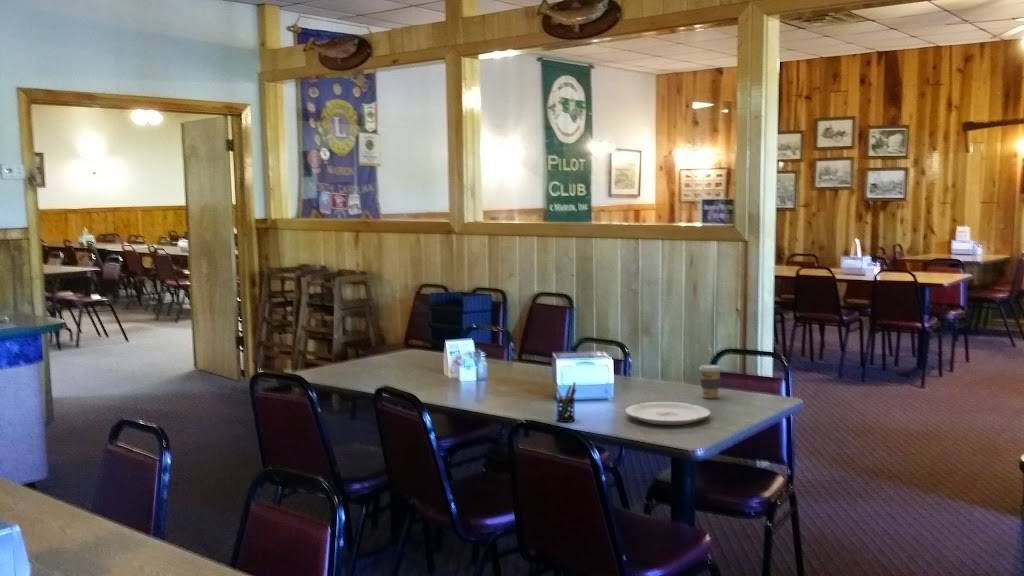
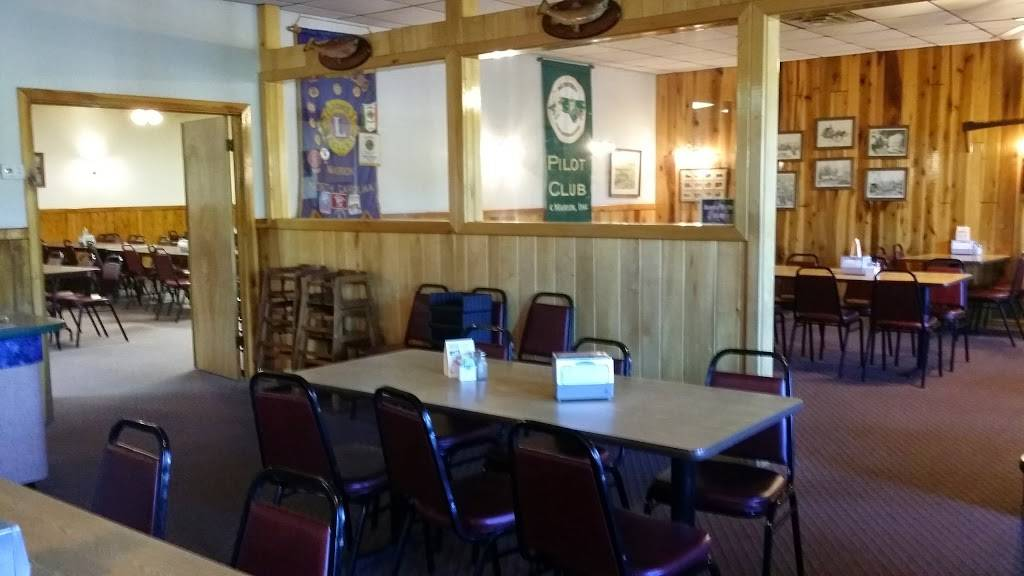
- coffee cup (710, 381)
- pen holder (567, 400)
- plate (667, 414)
